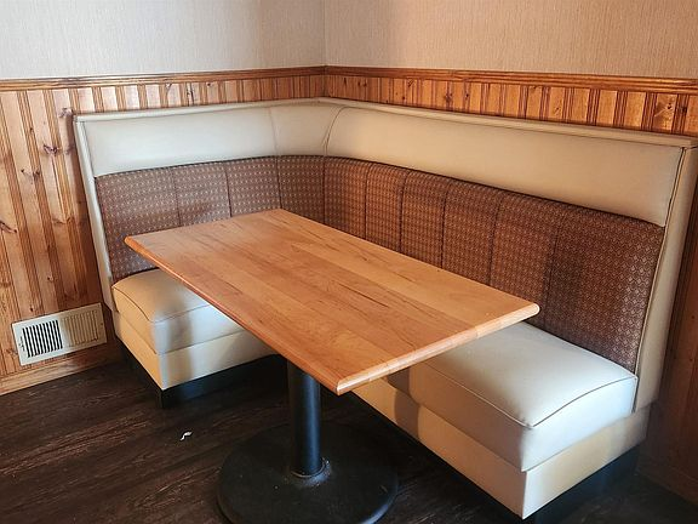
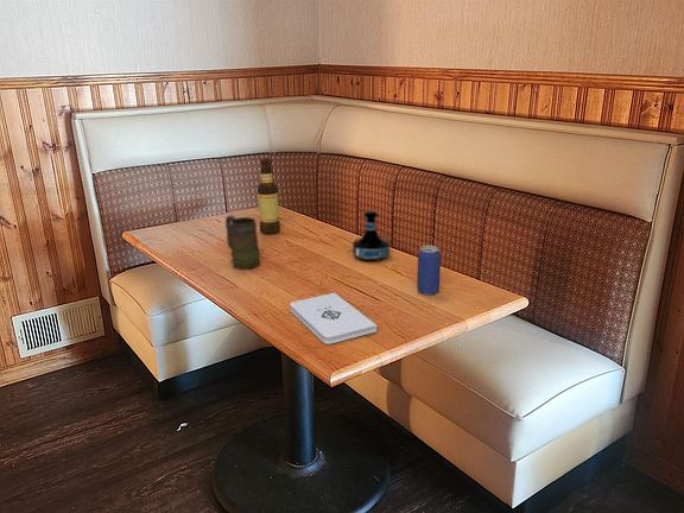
+ mug (240, 240)
+ notepad (330, 316)
+ tequila bottle (370, 234)
+ bottle (267, 196)
+ beverage can (429, 270)
